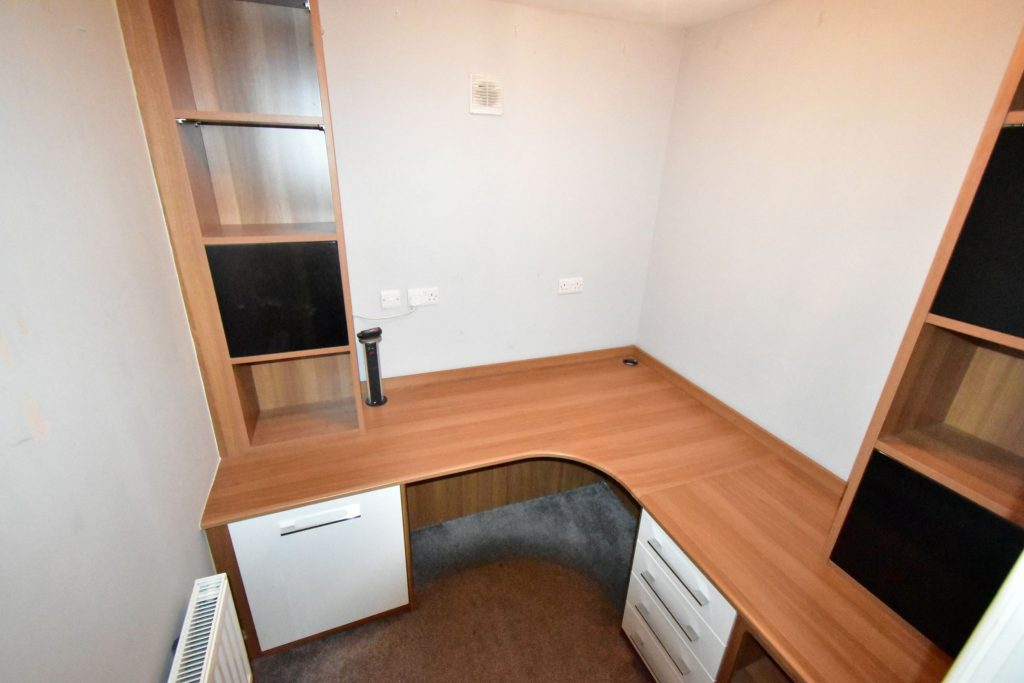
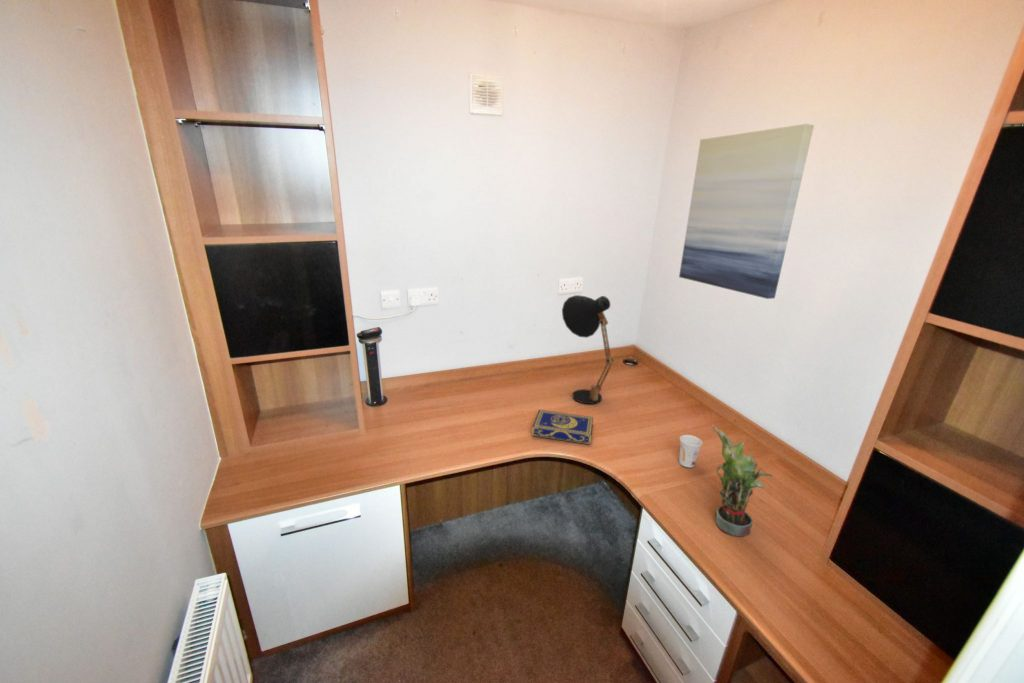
+ book (564, 426)
+ potted plant (734, 479)
+ wall art (735, 213)
+ cup (688, 451)
+ desk lamp (589, 336)
